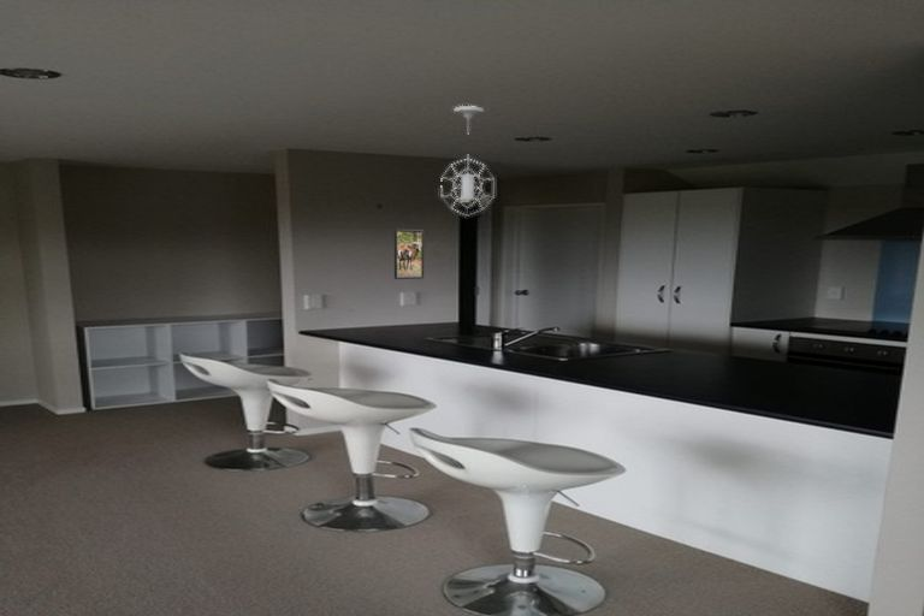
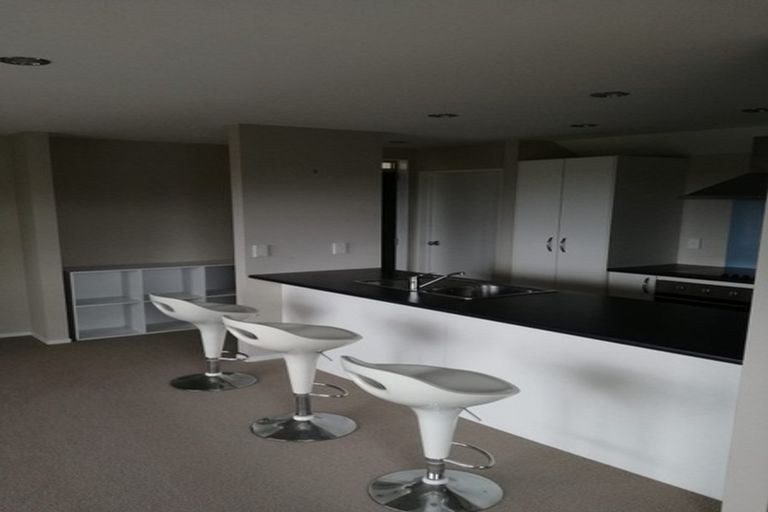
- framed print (409, 254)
- pendant light (467, 162)
